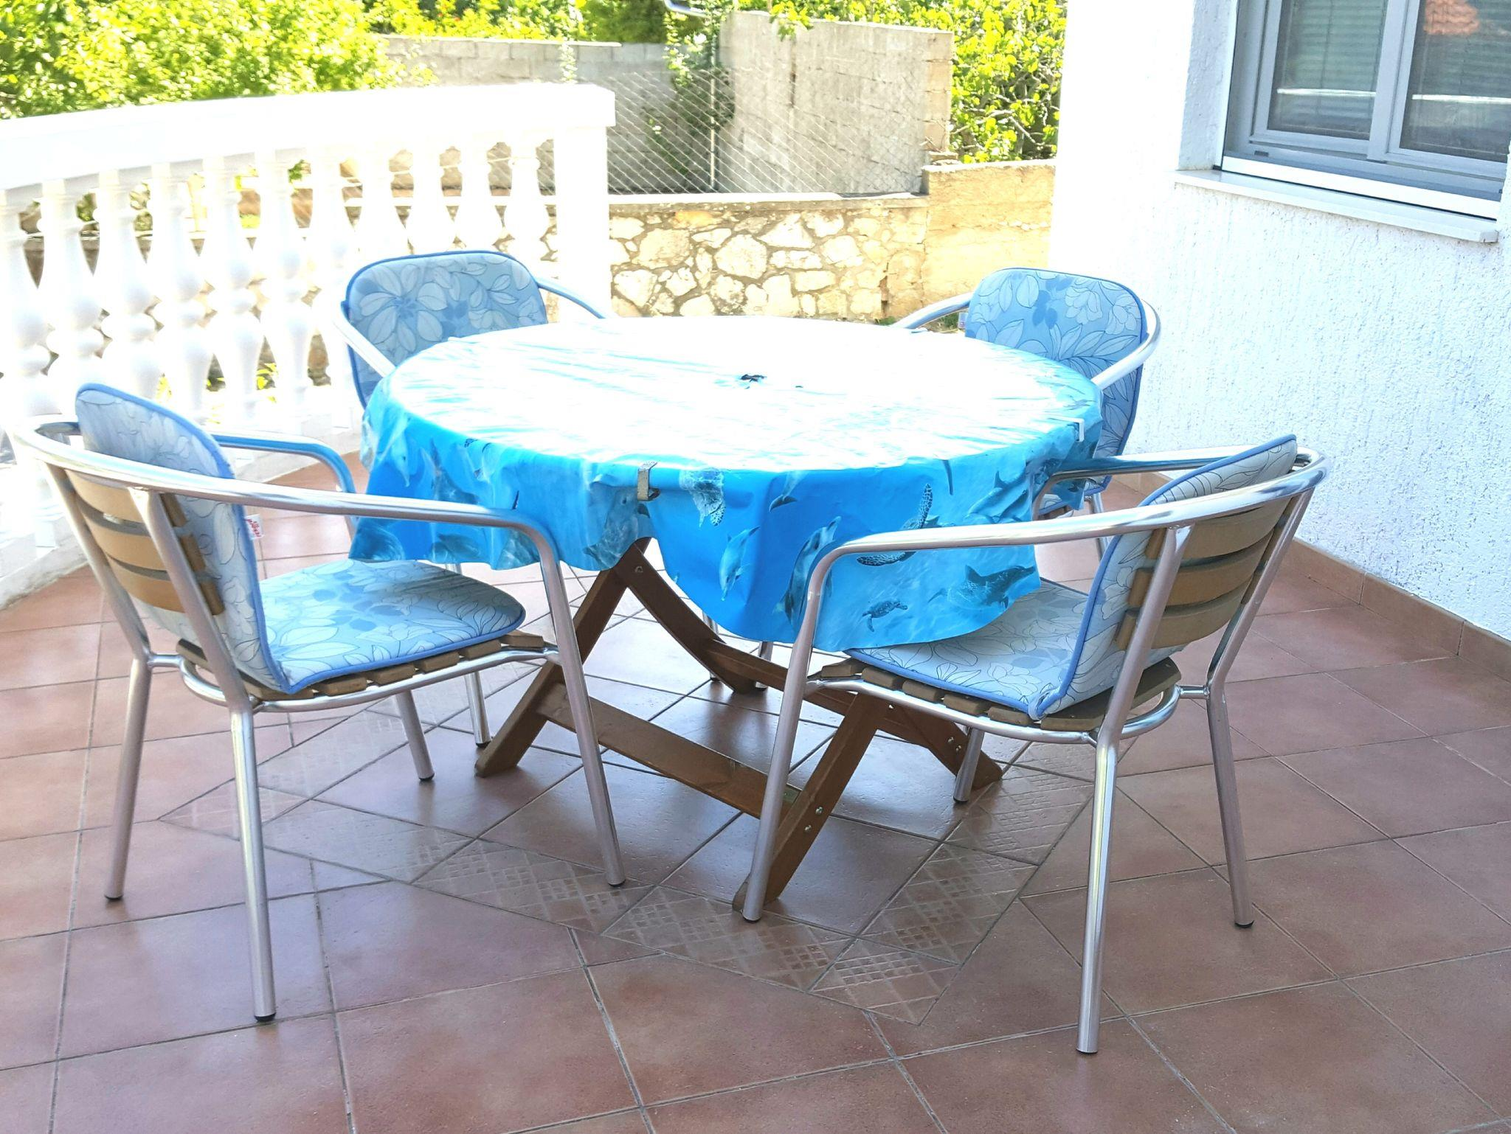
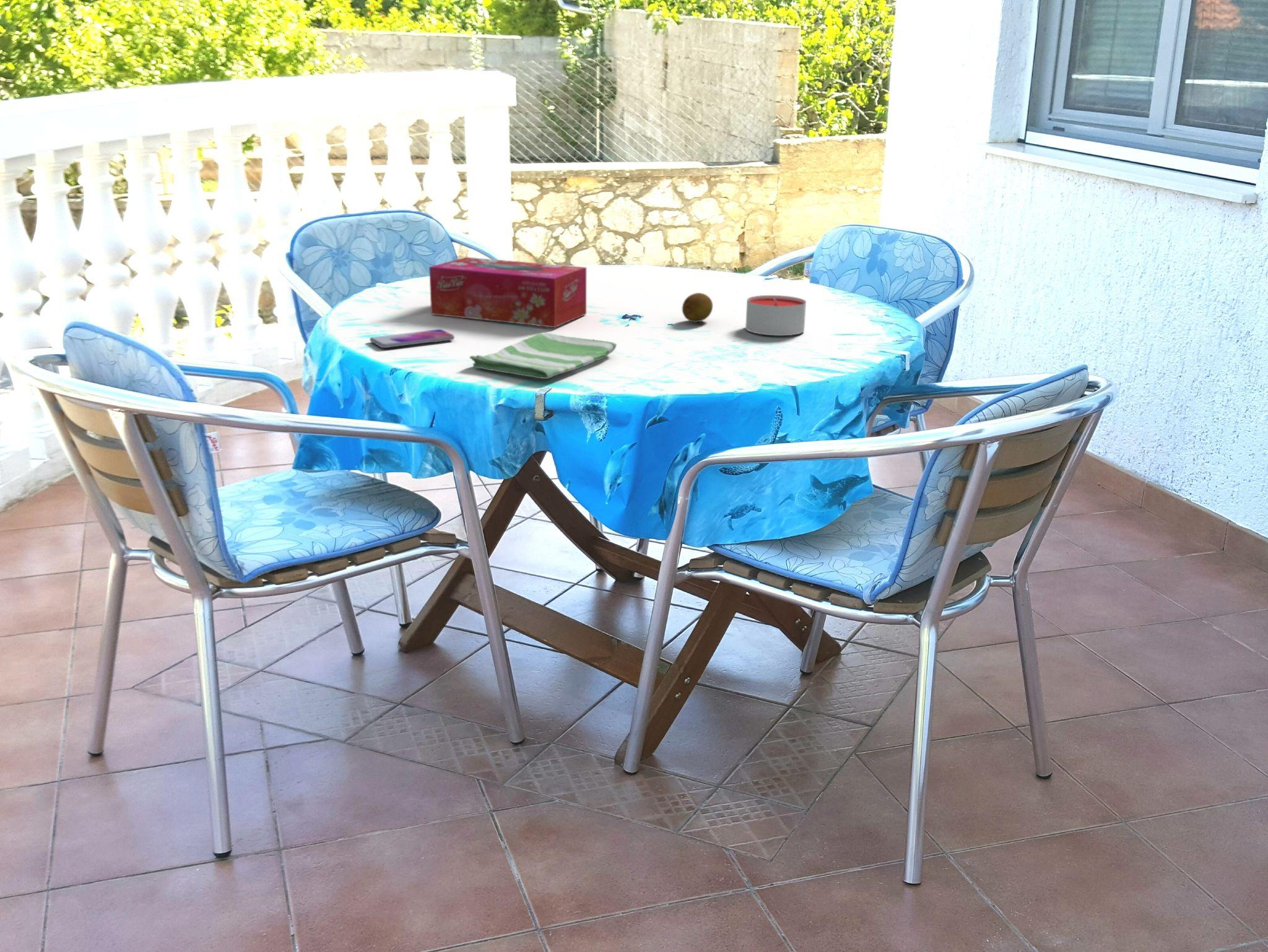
+ smartphone (412, 338)
+ tissue box (508, 290)
+ candle (775, 314)
+ dish towel (545, 354)
+ fruit (697, 307)
